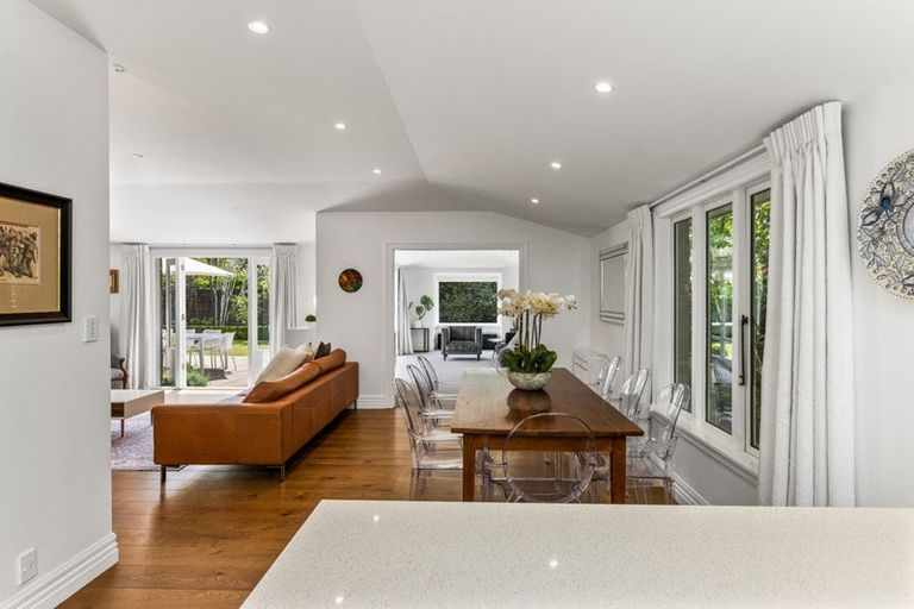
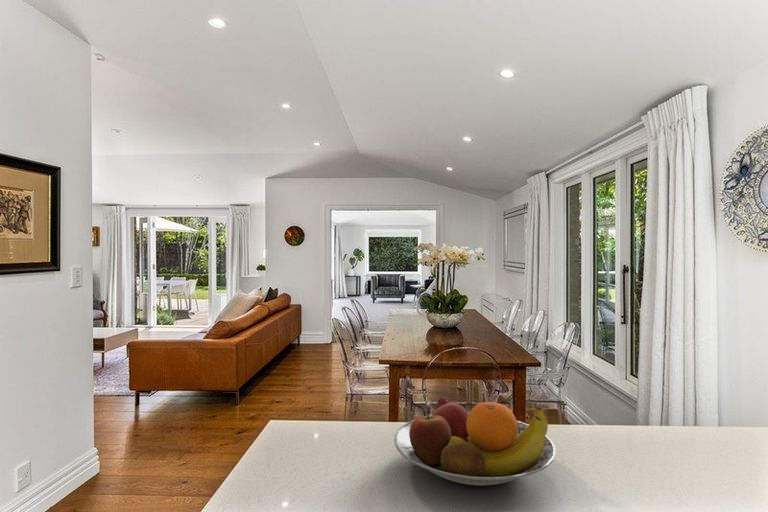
+ fruit bowl (472, 433)
